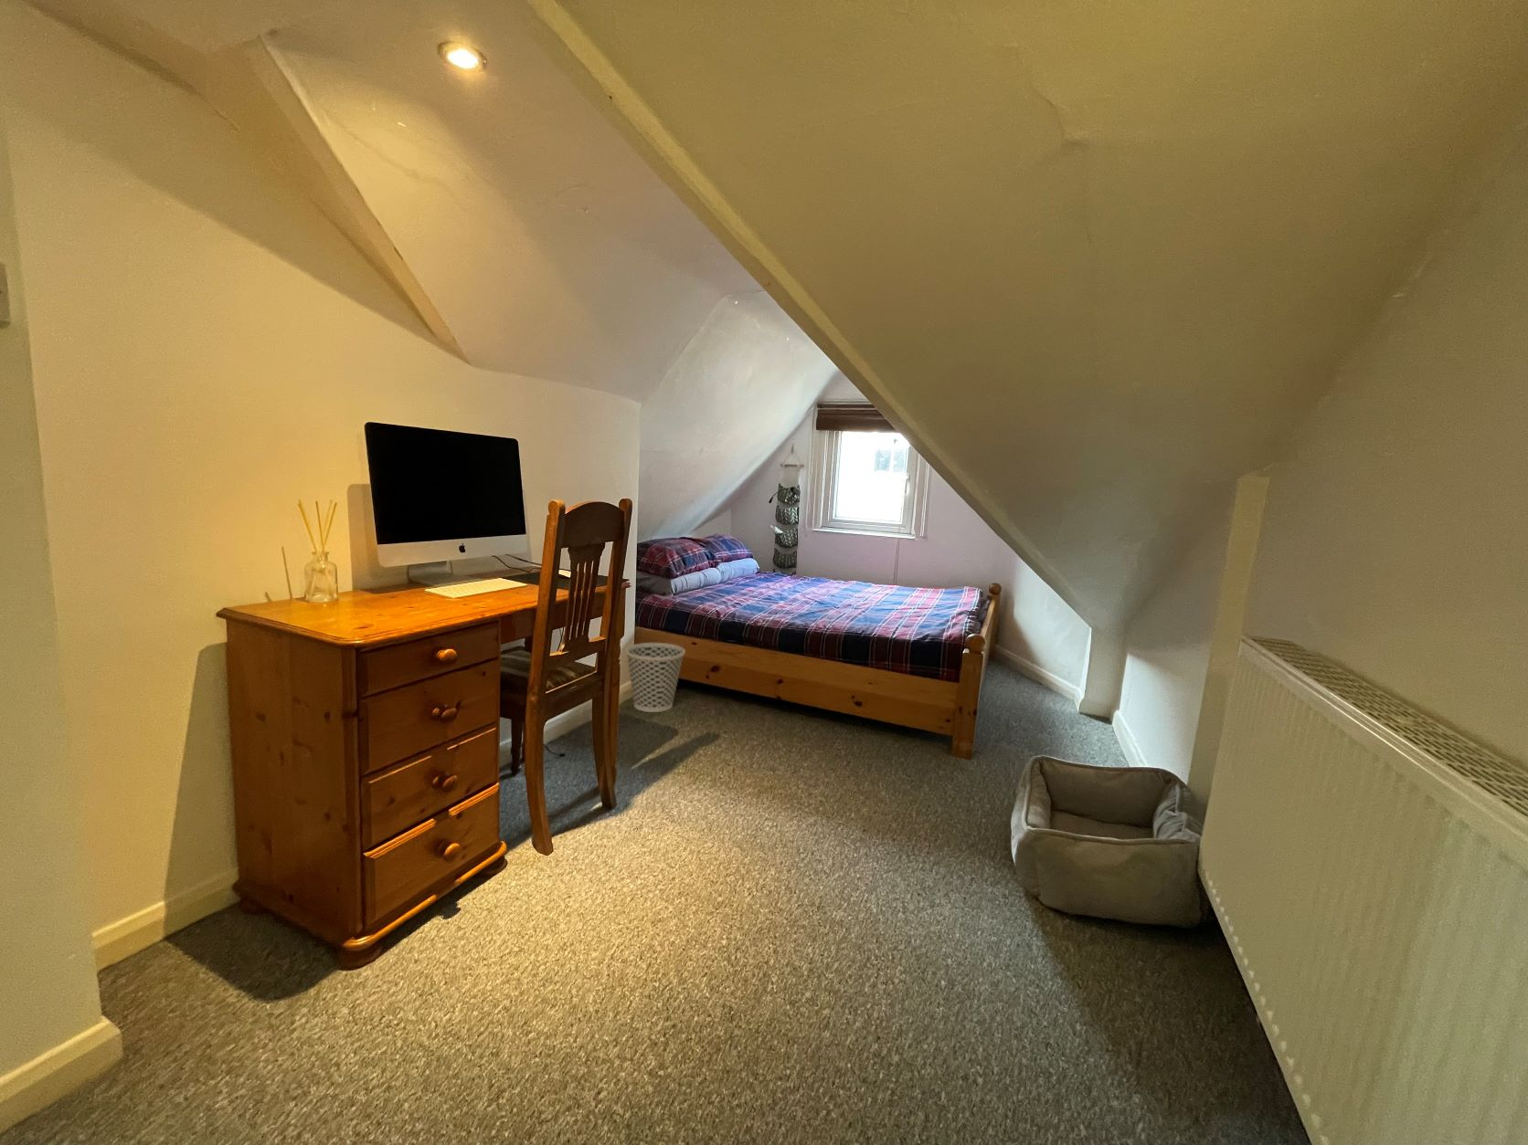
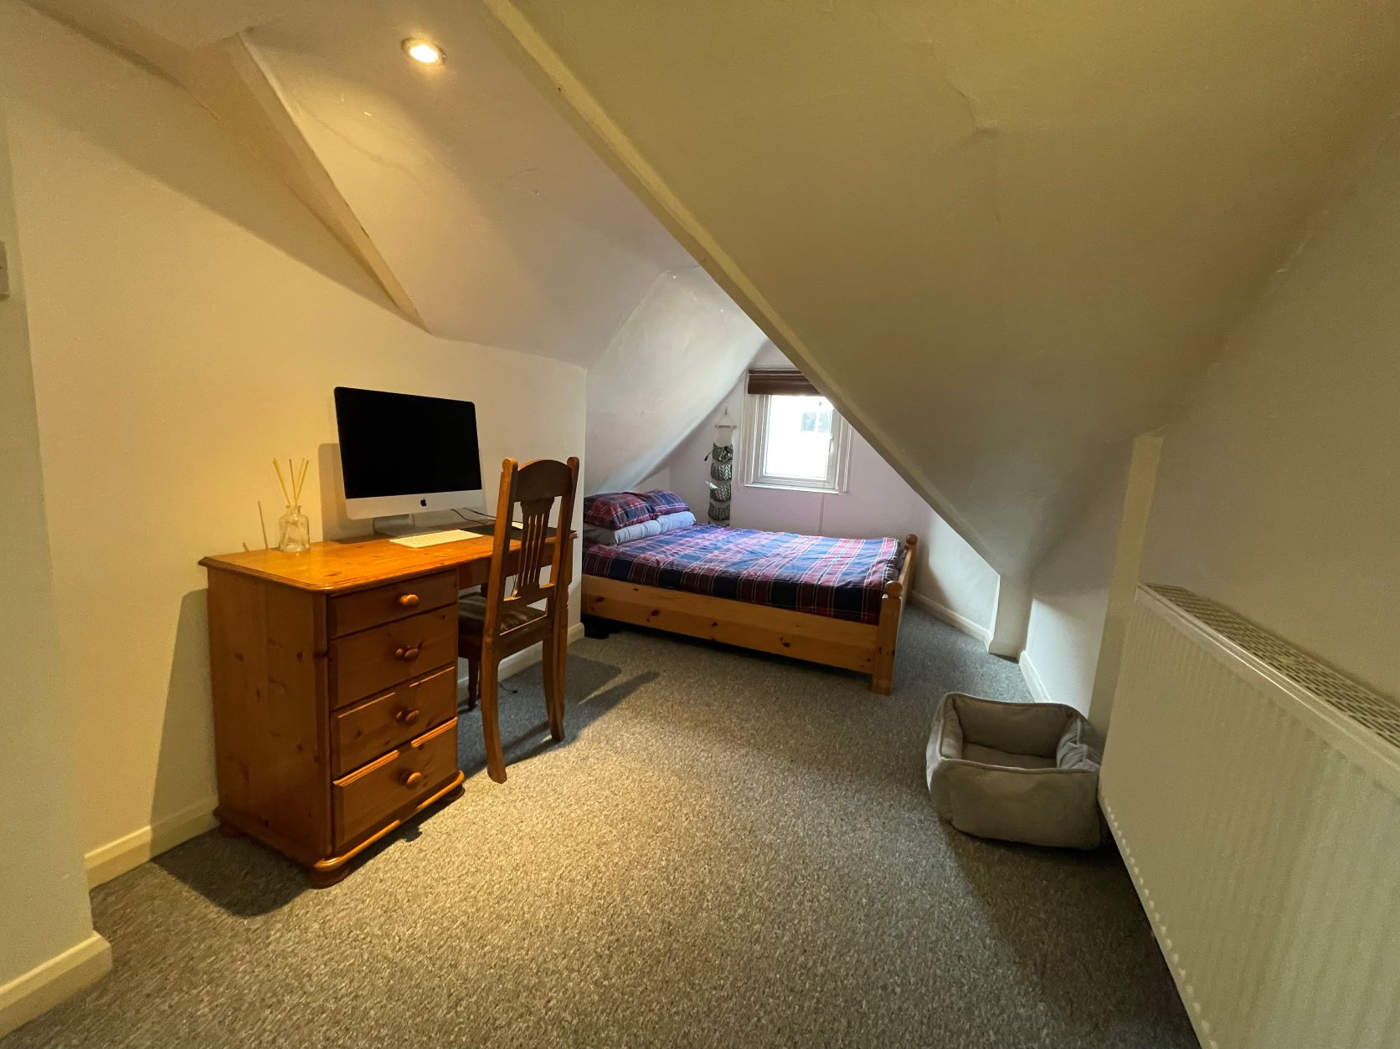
- wastebasket (655, 677)
